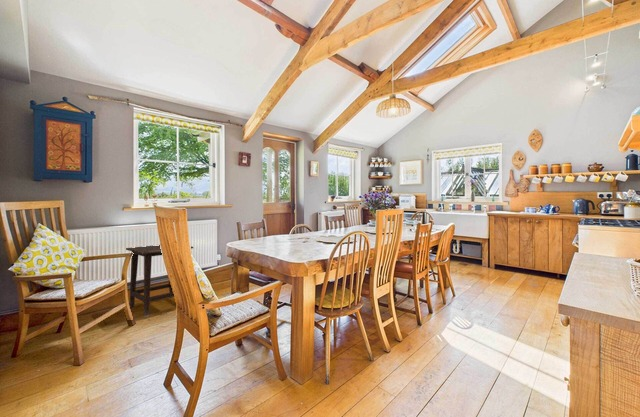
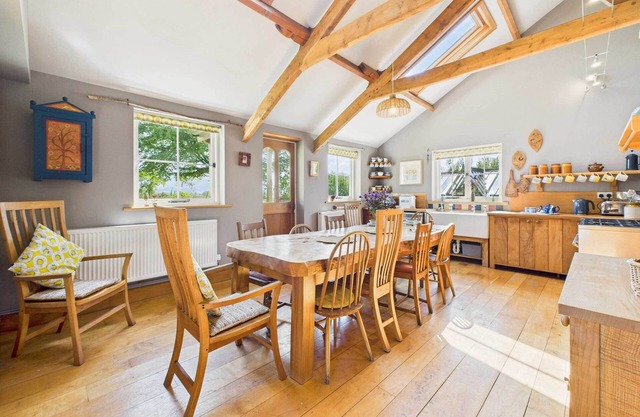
- side table (159, 285)
